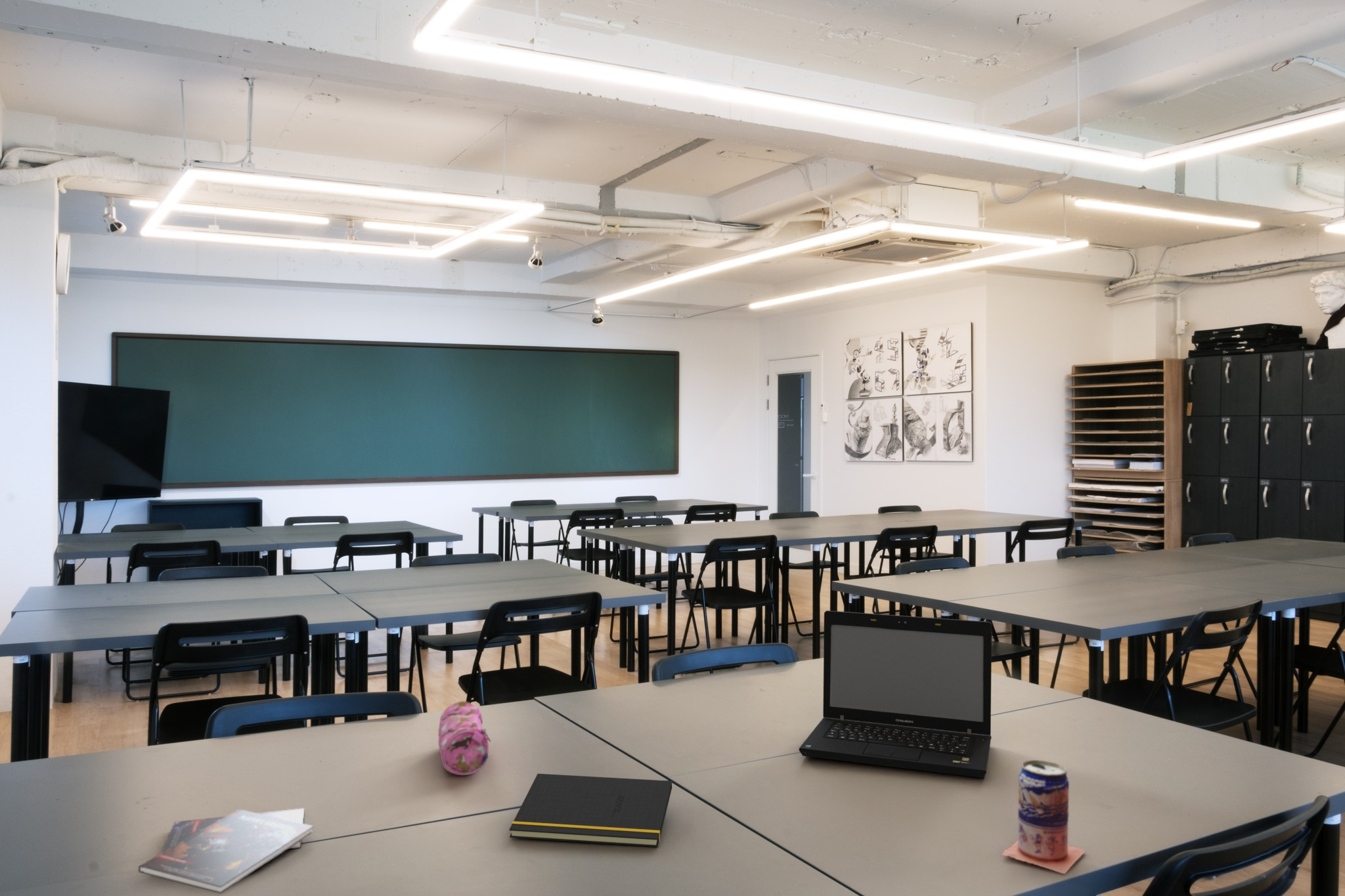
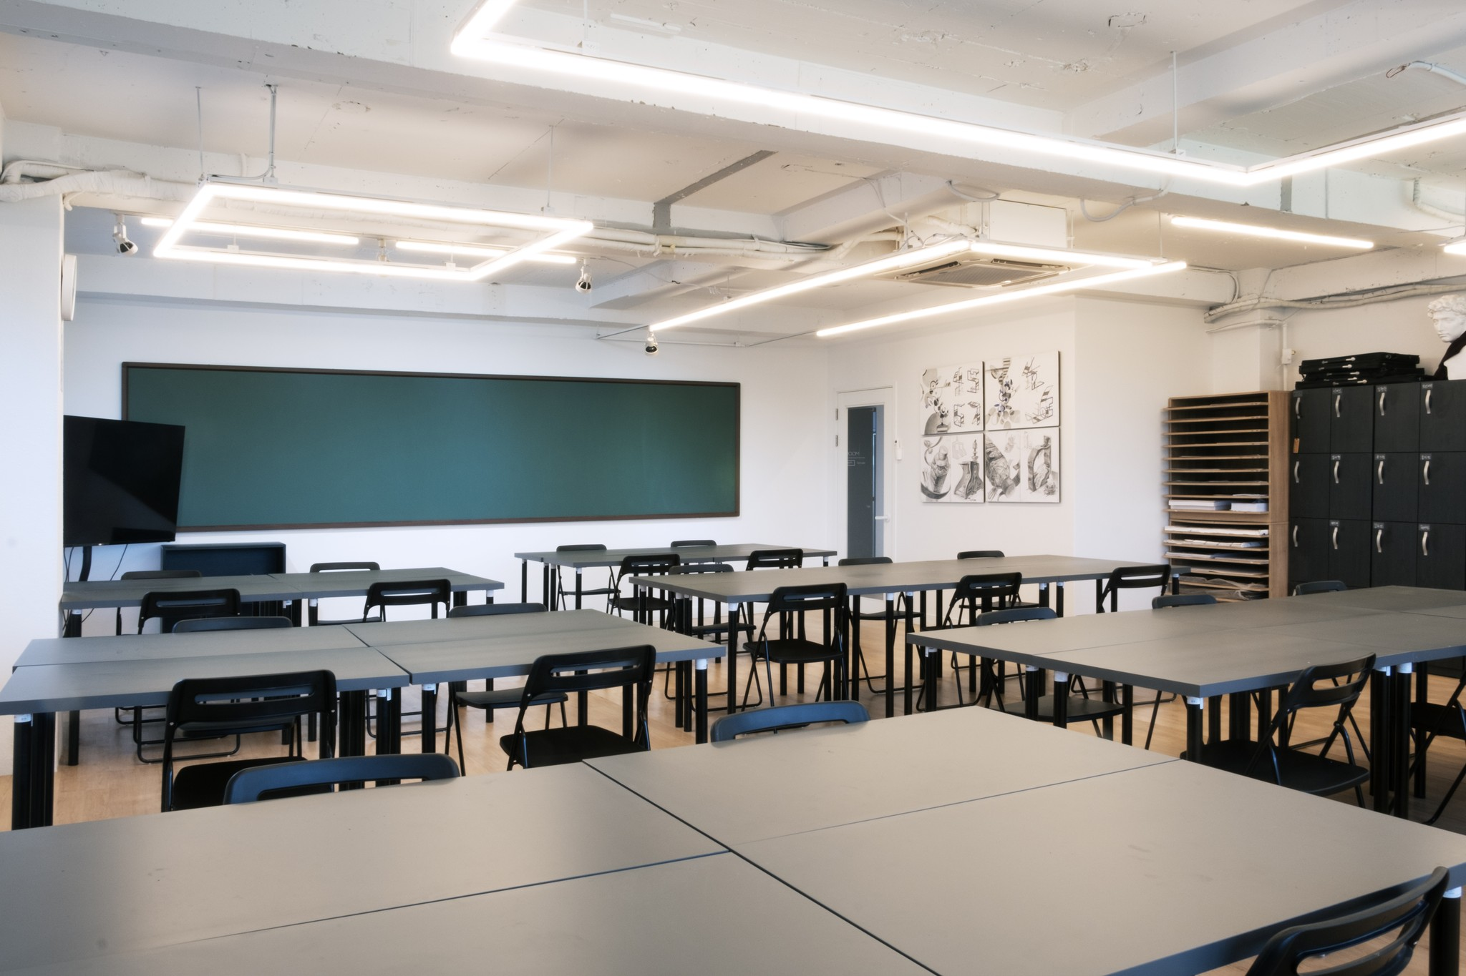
- notepad (594, 807)
- booklet (223, 835)
- beverage can (1044, 810)
- laptop (898, 688)
- pencil case (462, 736)
